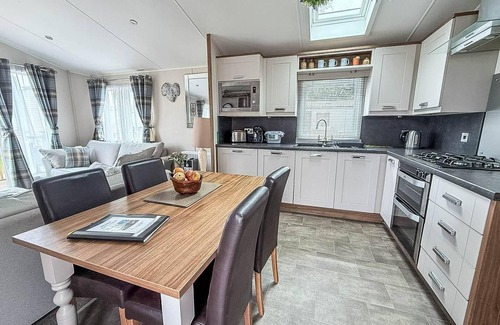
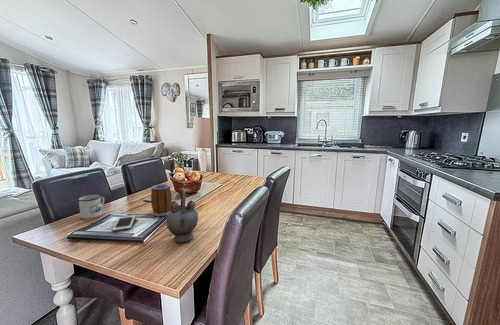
+ mug (161, 199)
+ cell phone (124, 222)
+ teapot (182, 214)
+ mug (93, 205)
